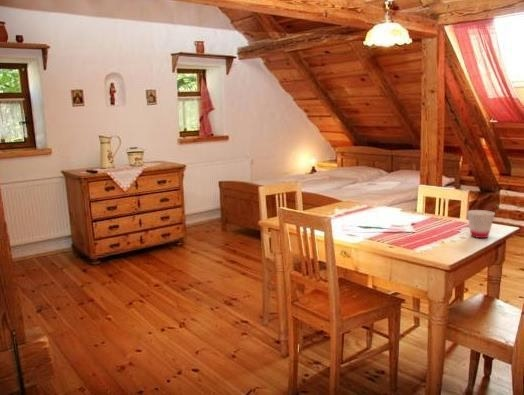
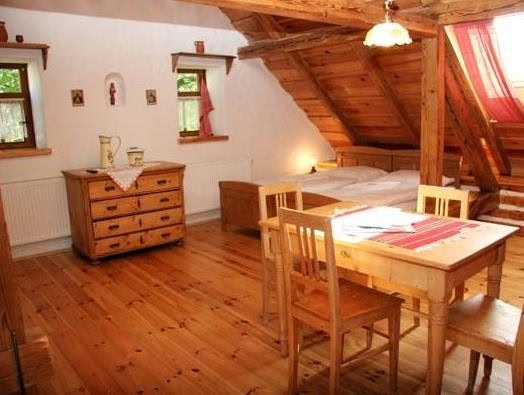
- cup (480, 224)
